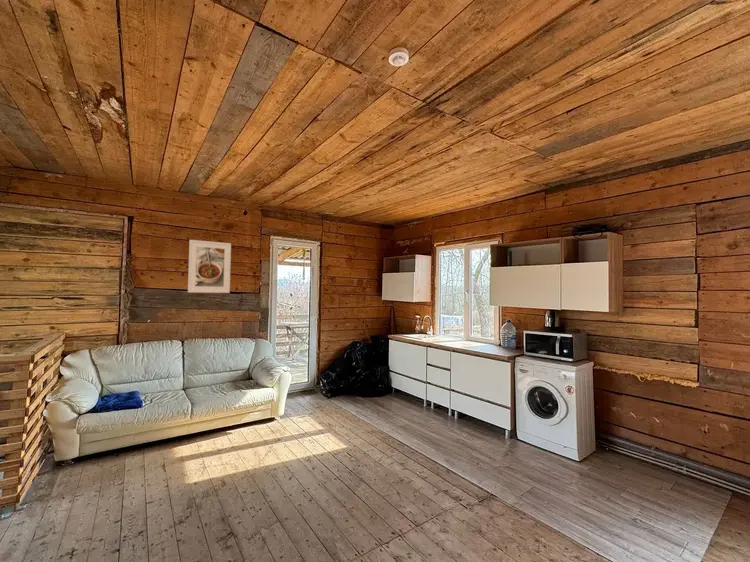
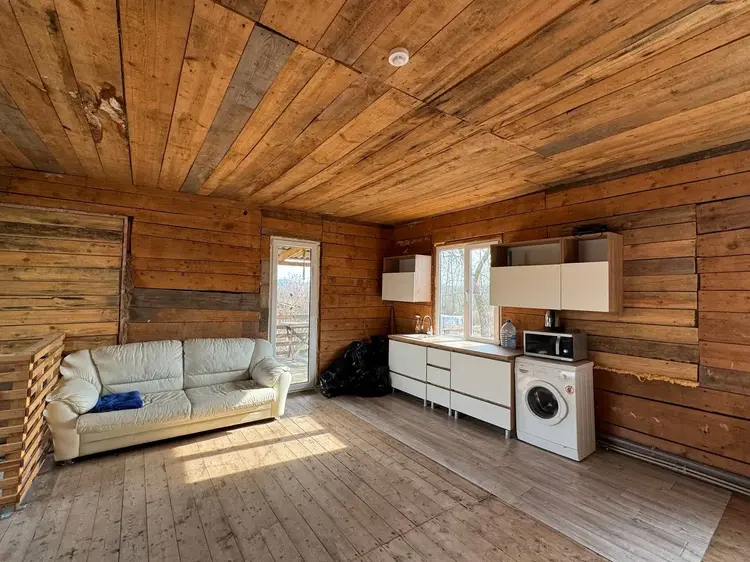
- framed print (210, 267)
